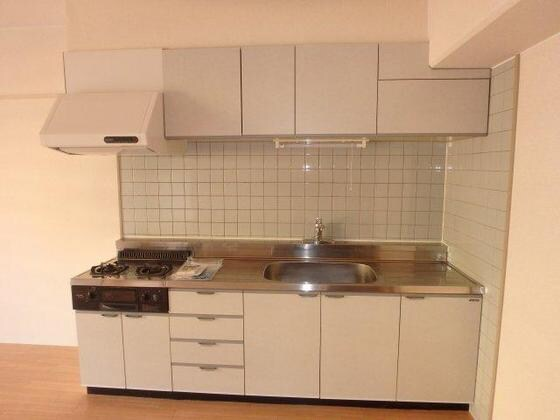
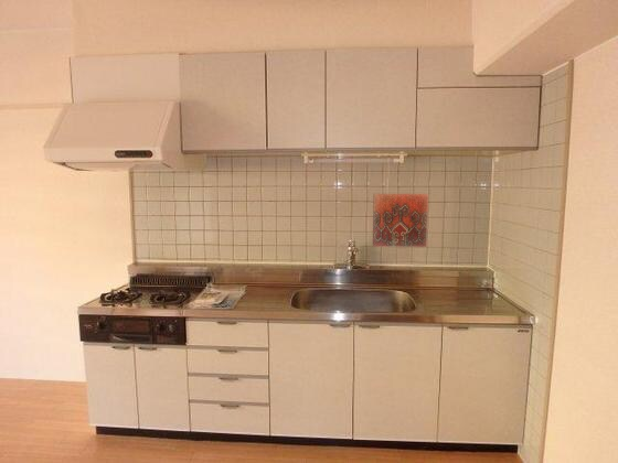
+ decorative tile (399, 219)
